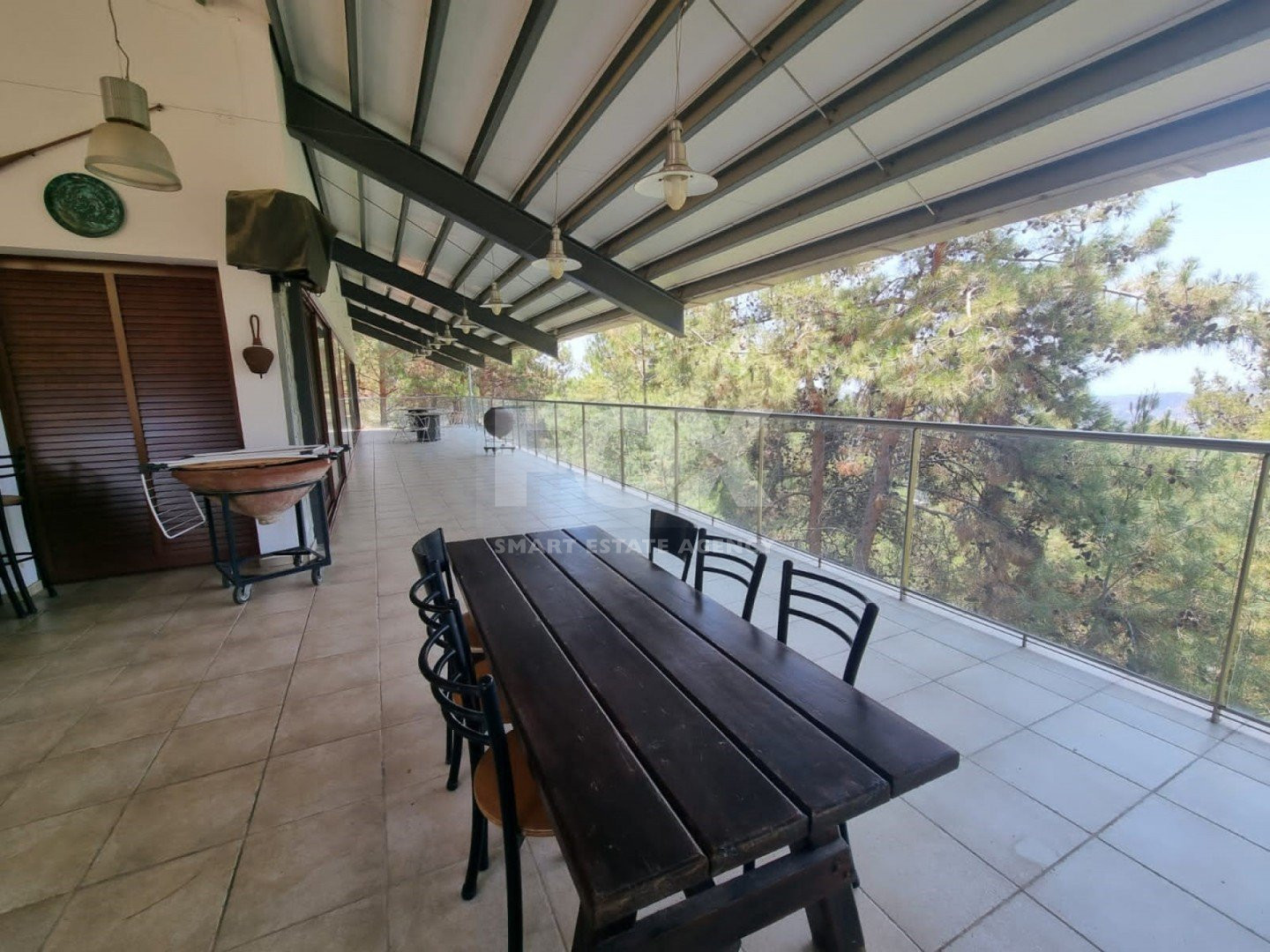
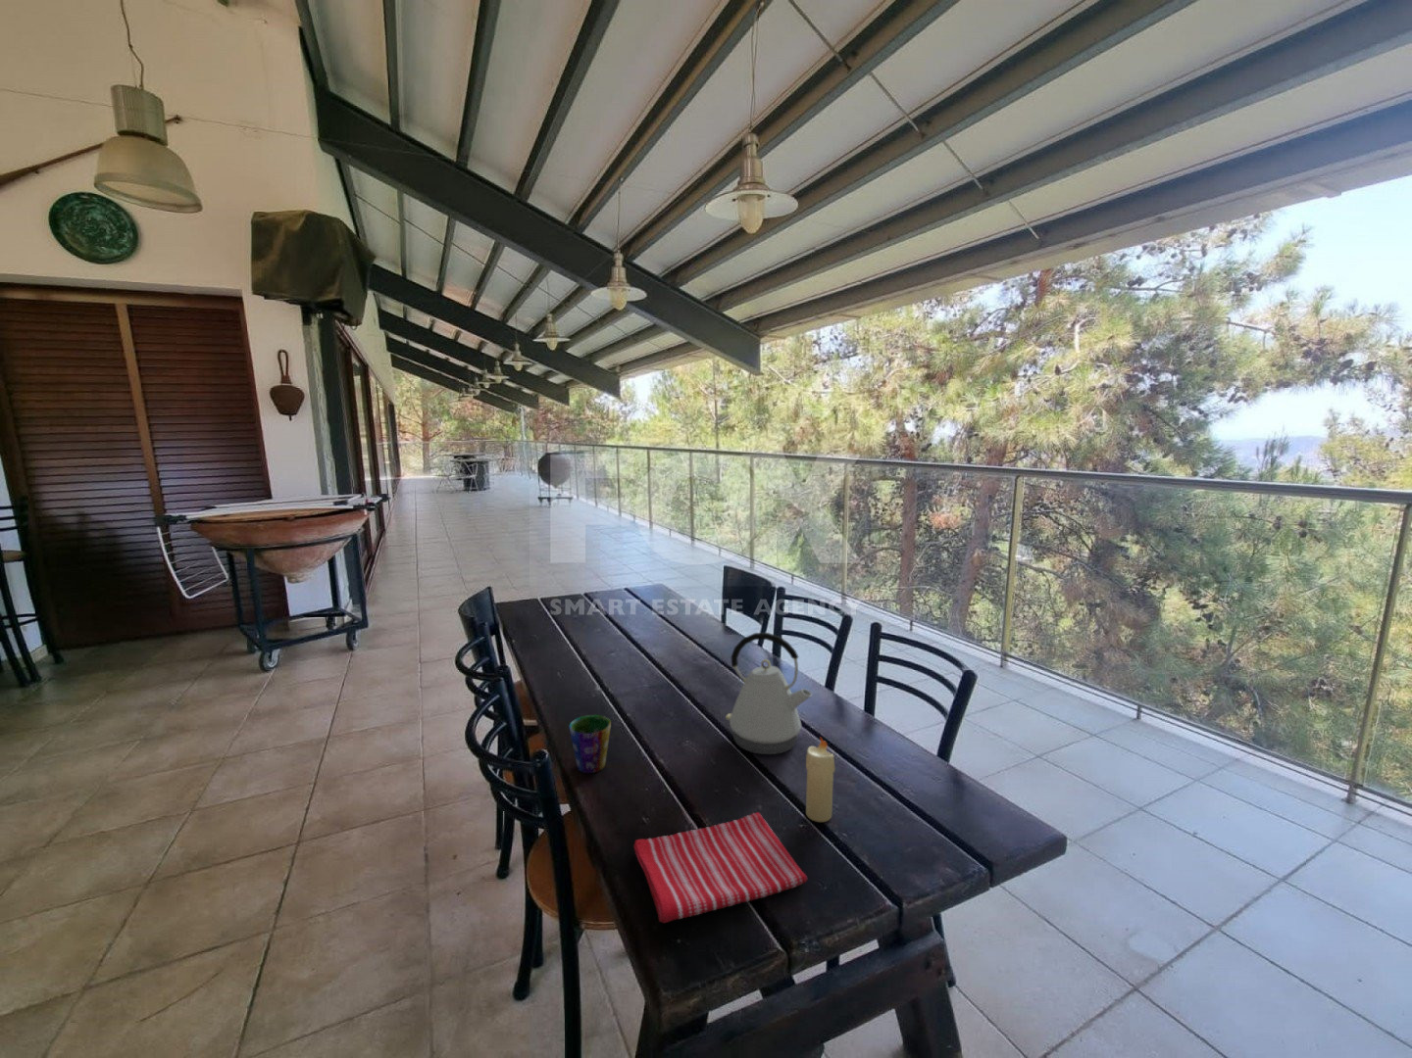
+ kettle (768, 688)
+ cup (591, 748)
+ candle (818, 776)
+ dish towel (716, 861)
